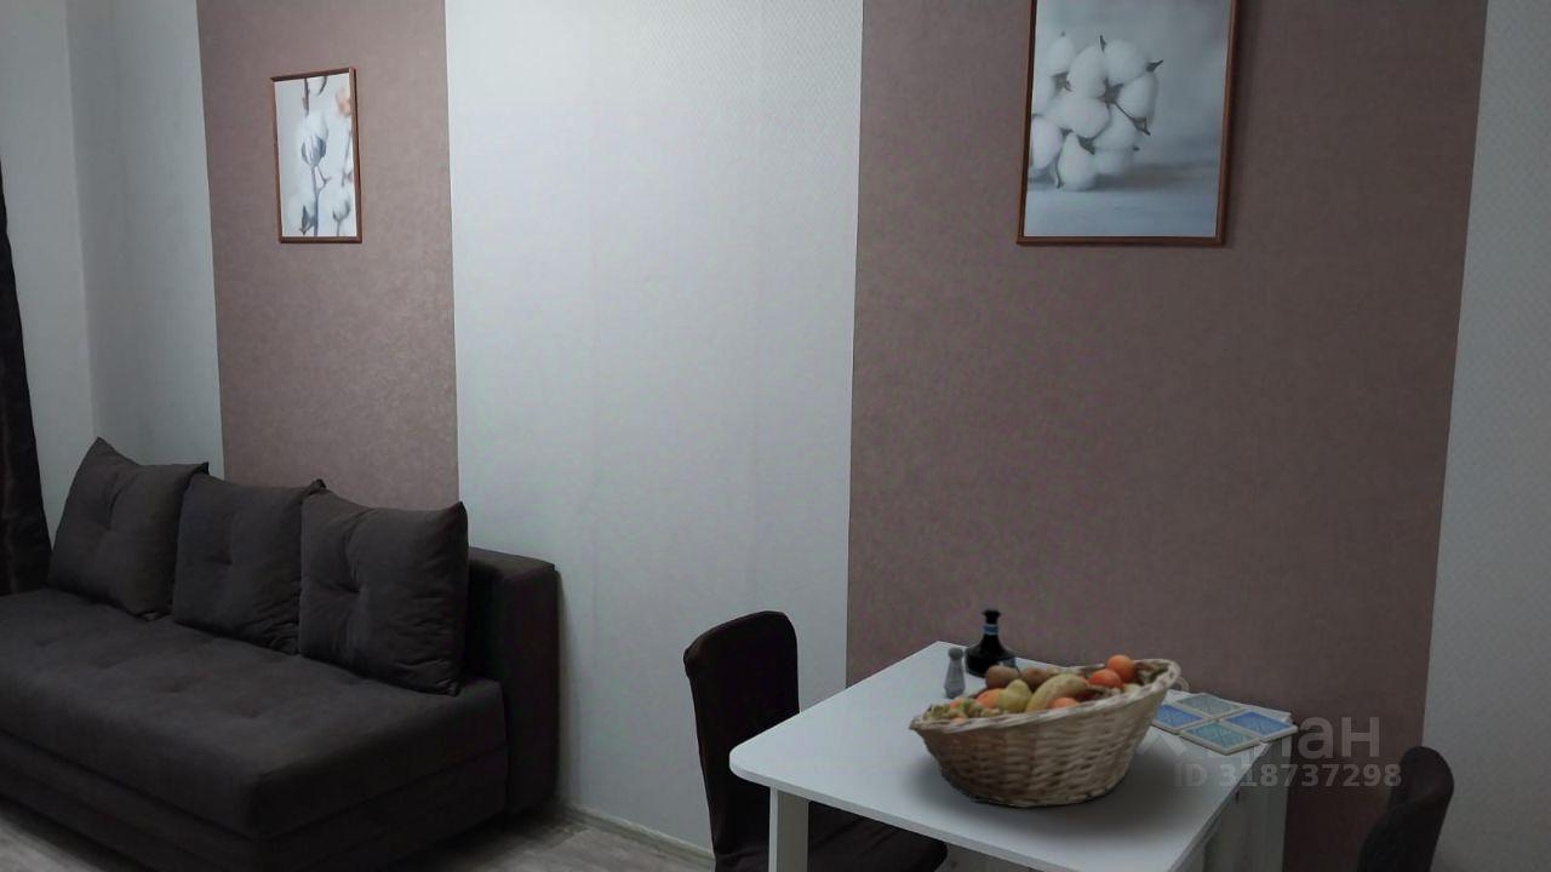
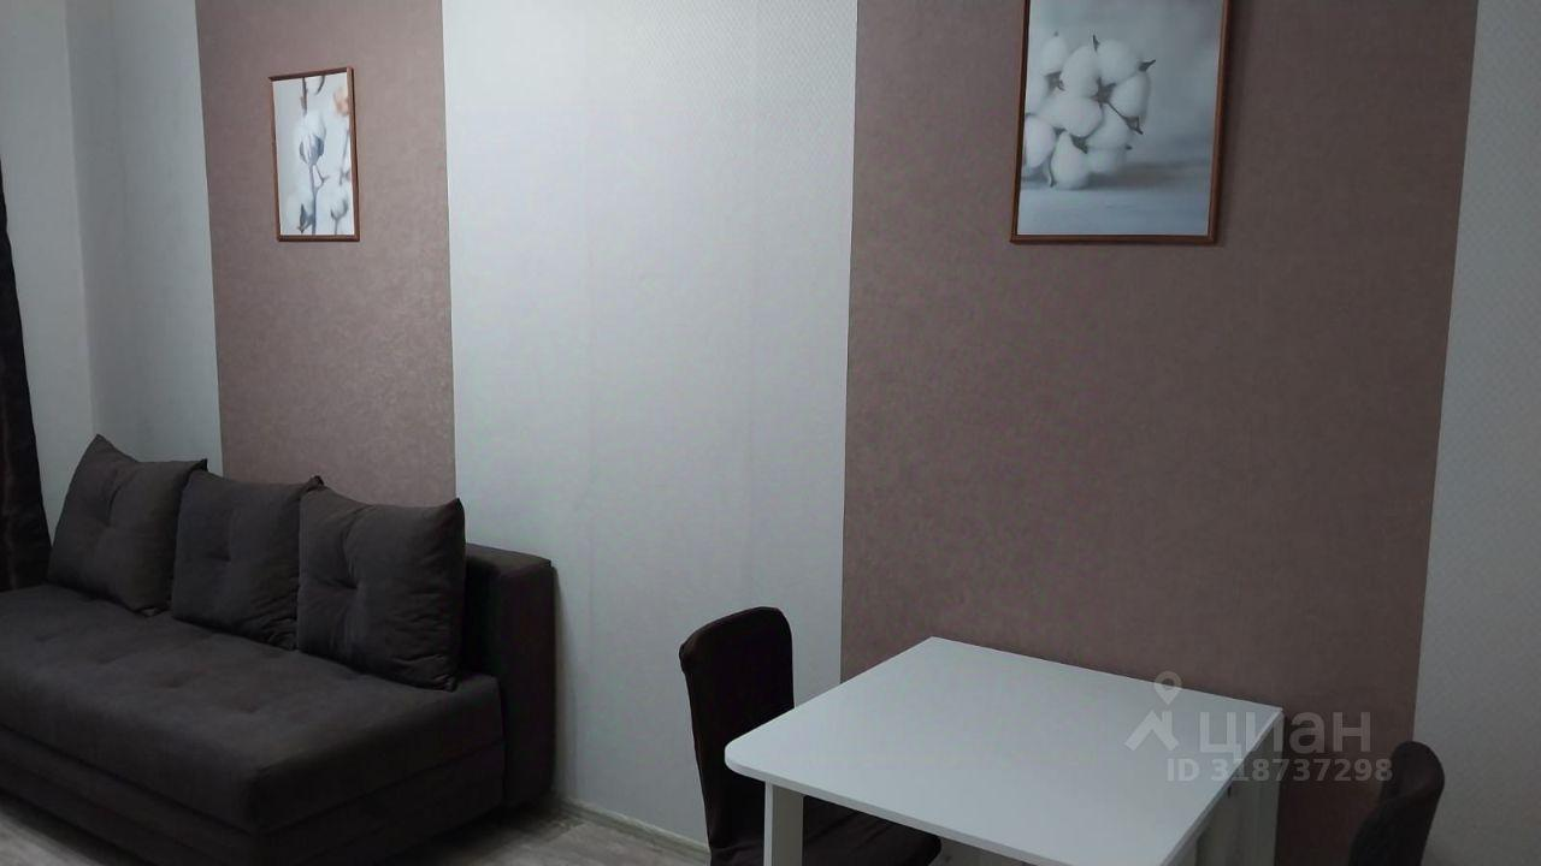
- tequila bottle (990, 639)
- drink coaster (1213, 721)
- salt shaker (955, 671)
- fruit basket (1045, 716)
